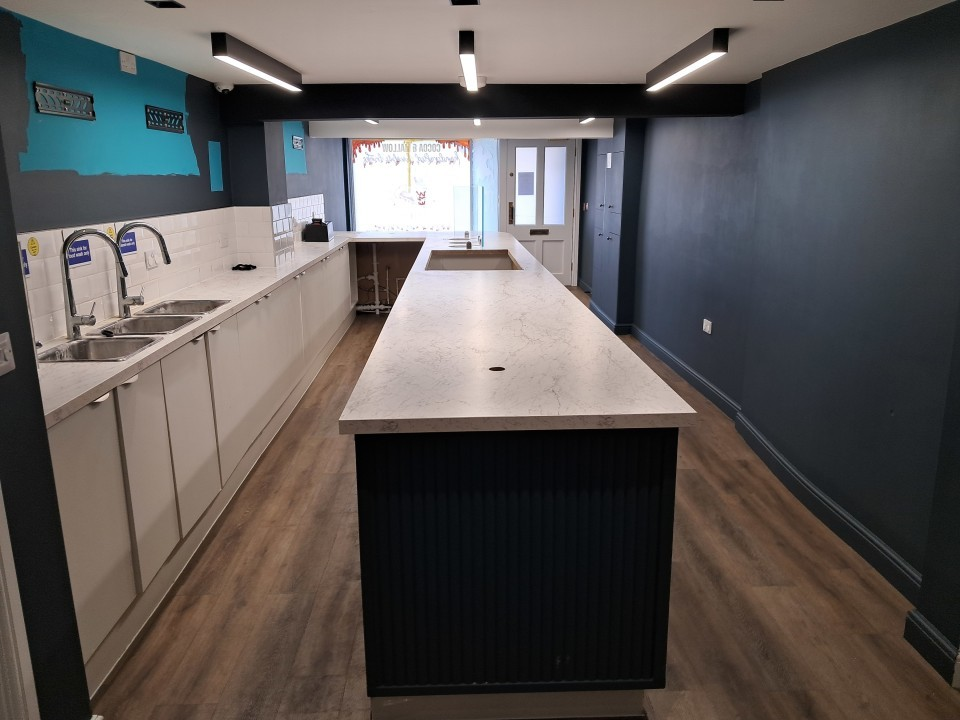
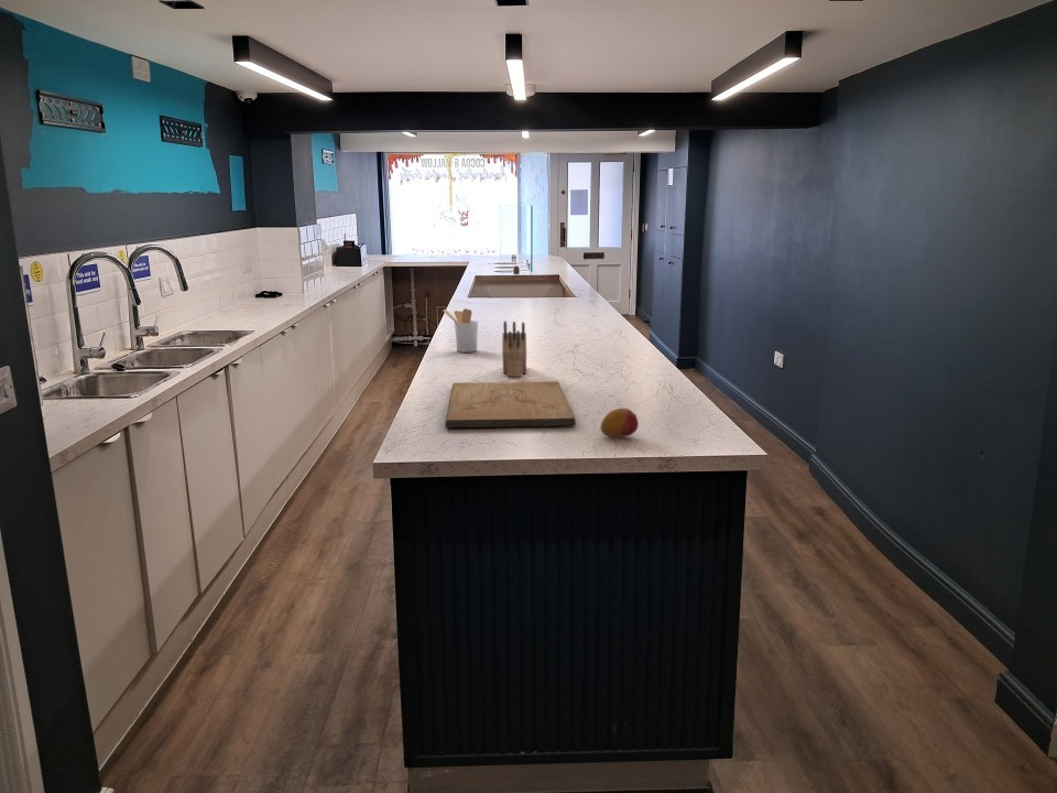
+ fruit (619, 423)
+ utensil holder (459, 328)
+ cutting board (508, 401)
+ knife block (514, 345)
